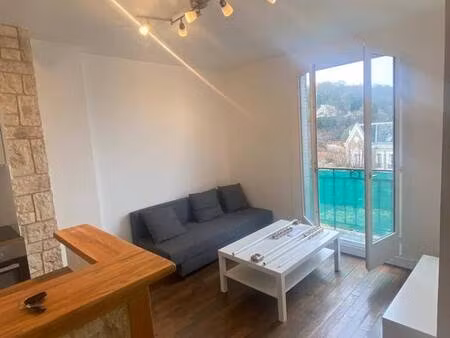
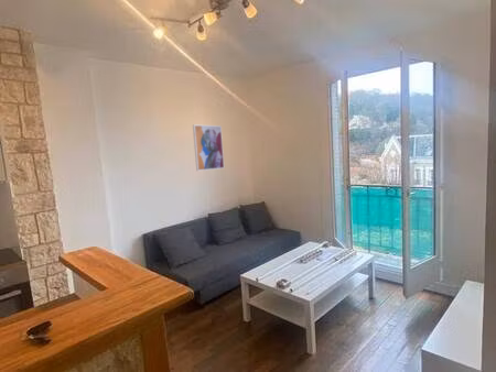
+ wall art (208, 147)
